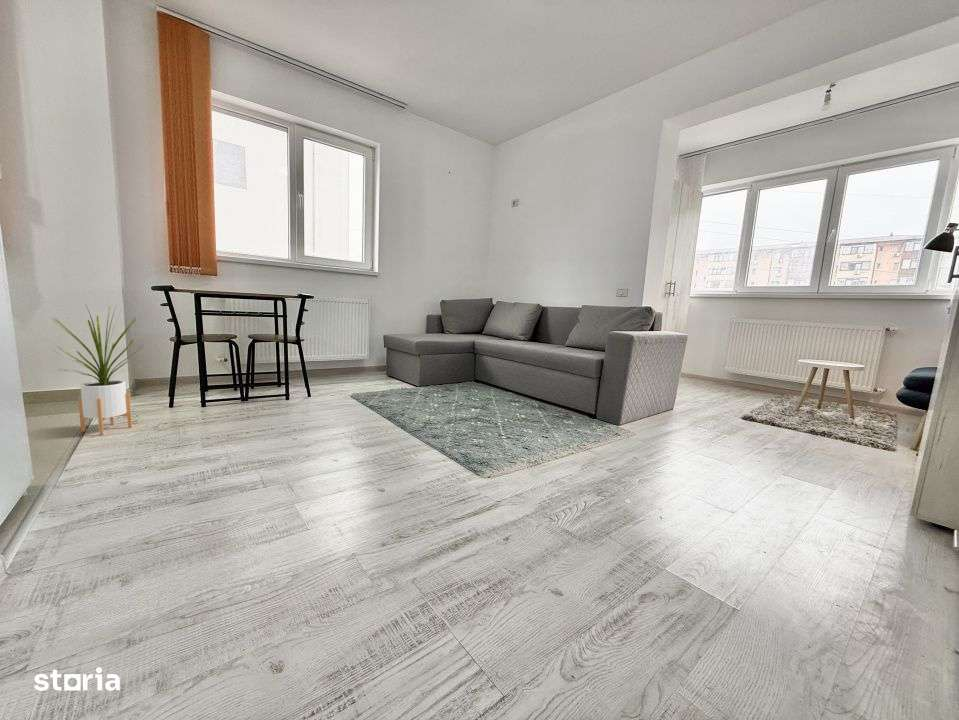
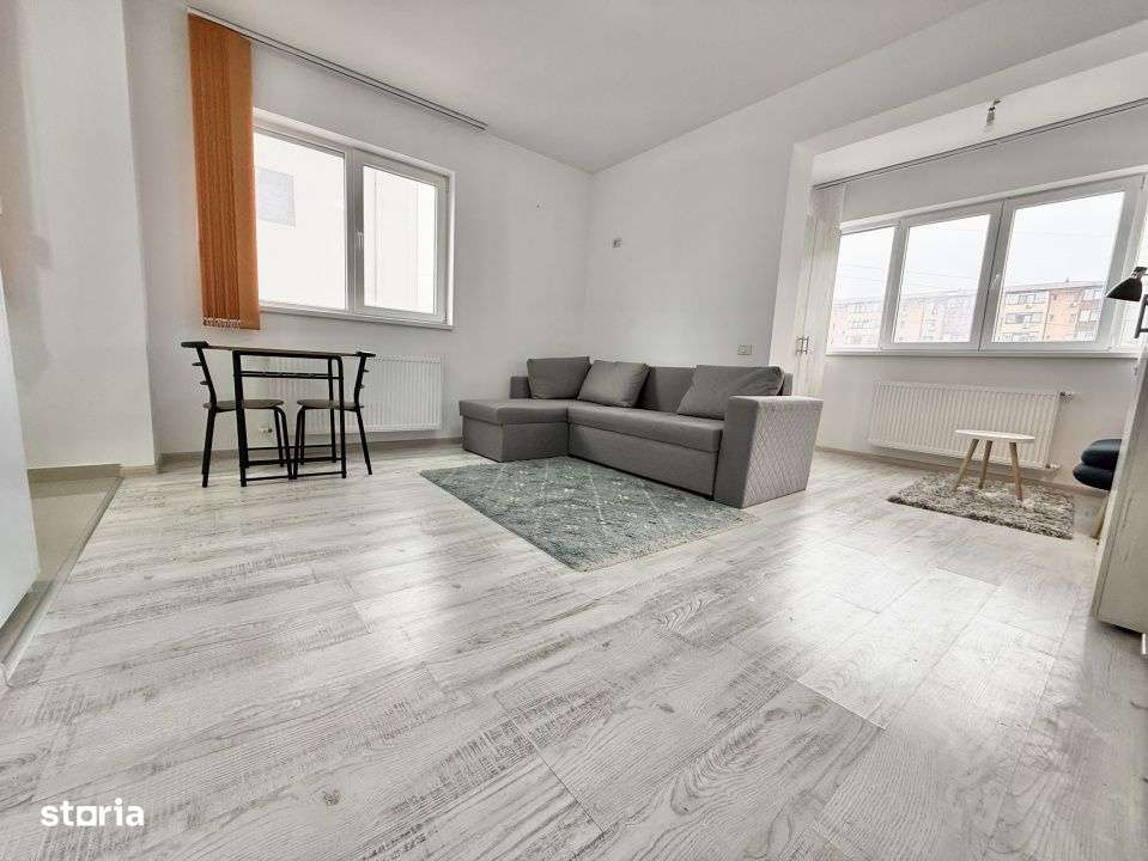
- house plant (100, 368)
